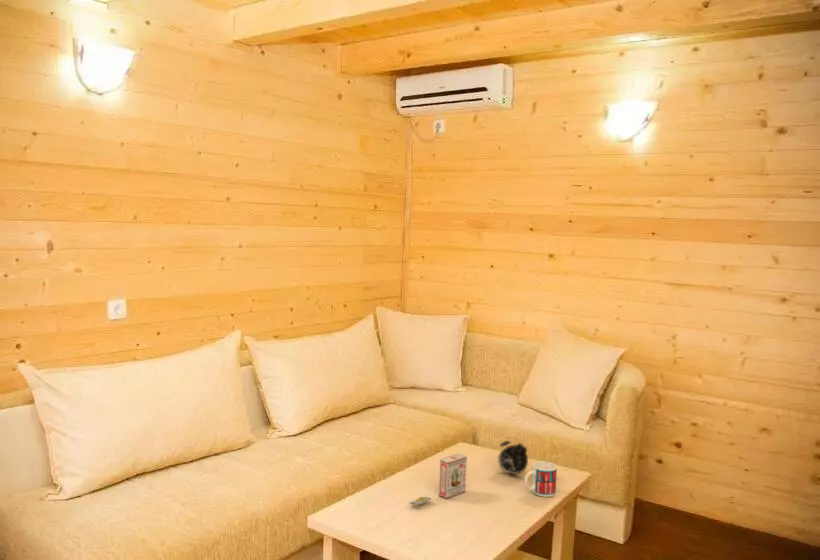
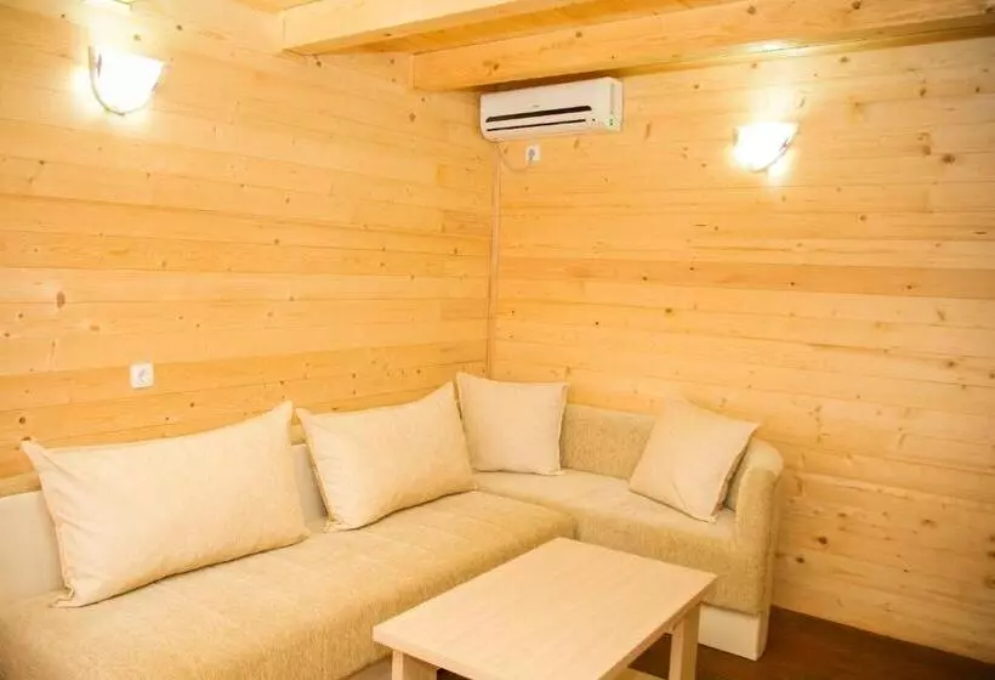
- snack box (439, 480)
- mug (541, 479)
- alarm clock (512, 455)
